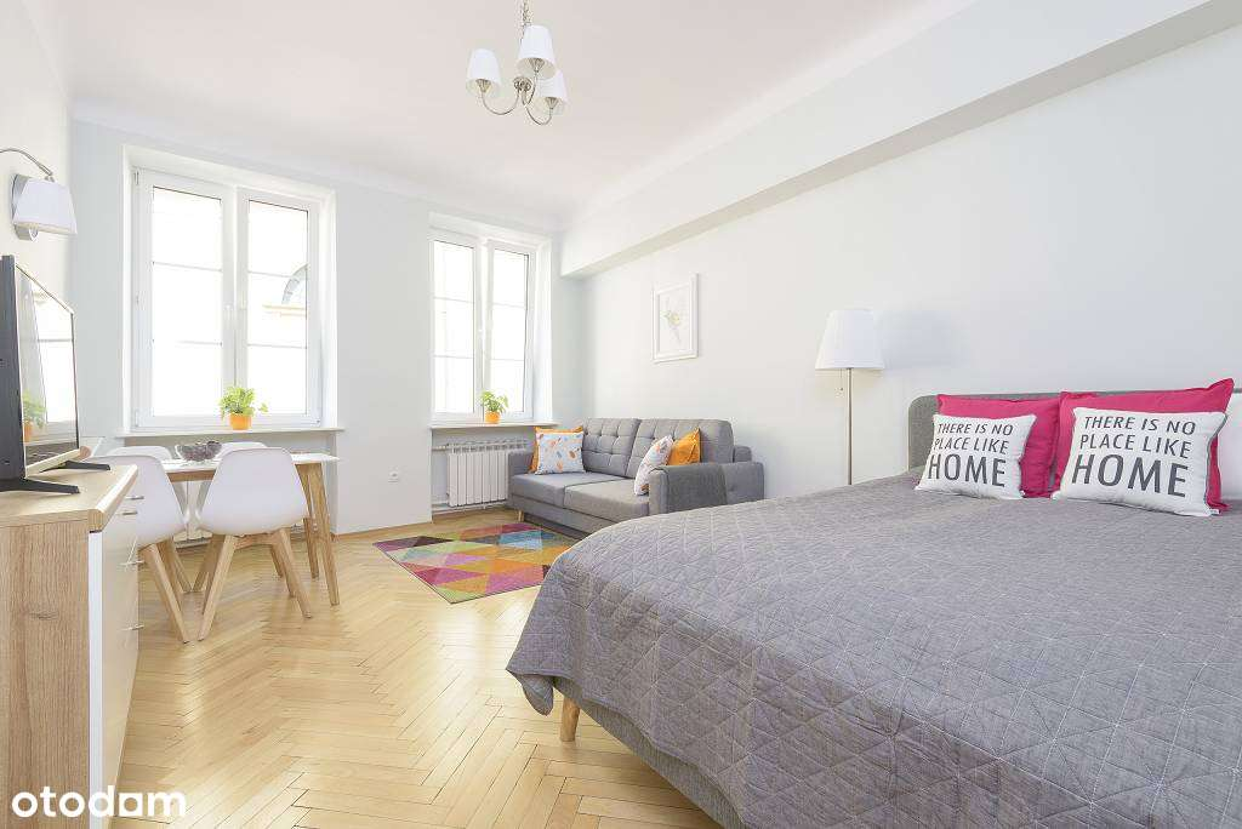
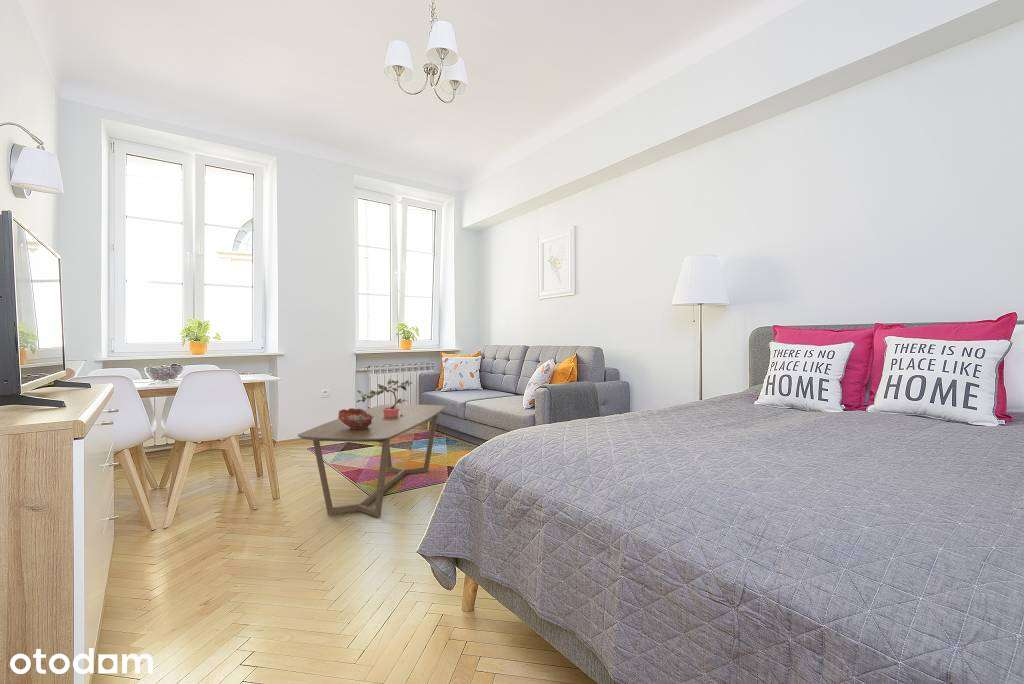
+ potted plant (382, 392)
+ ceramic bowl (356, 419)
+ coffee table (384, 453)
